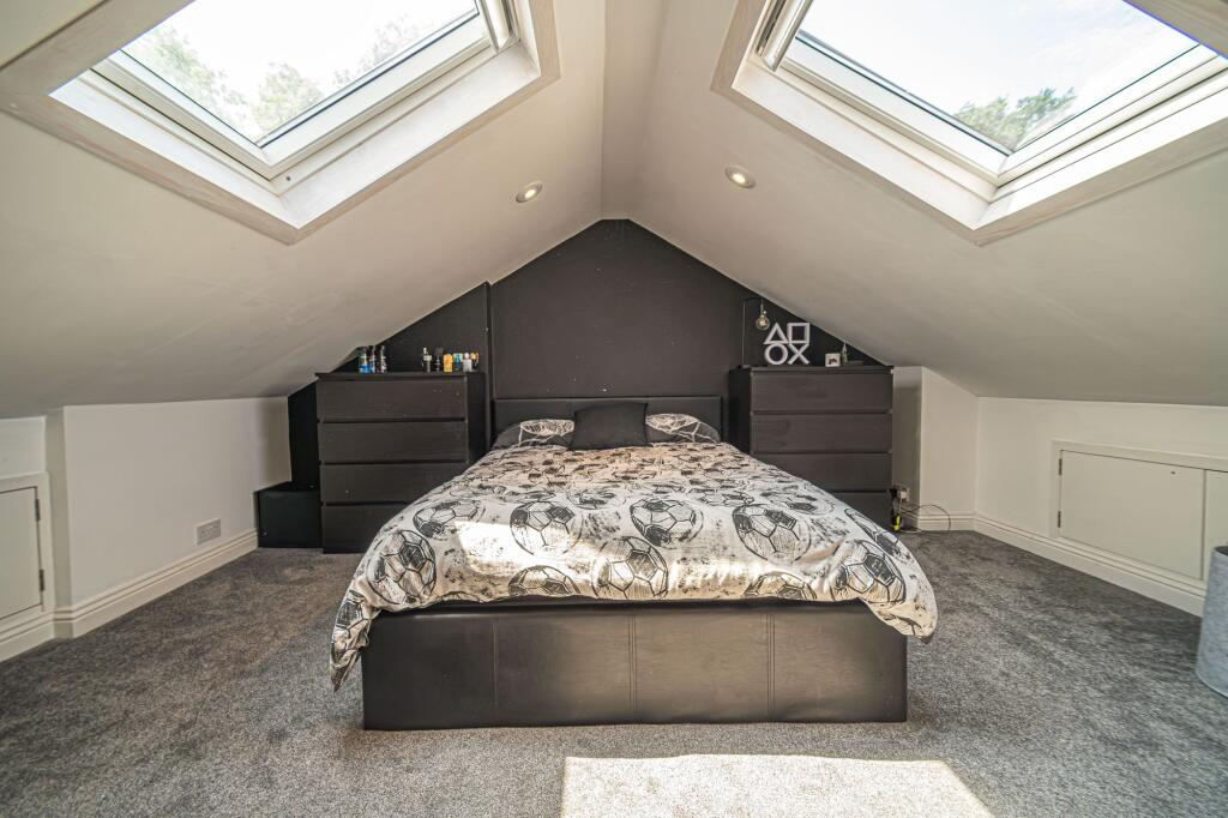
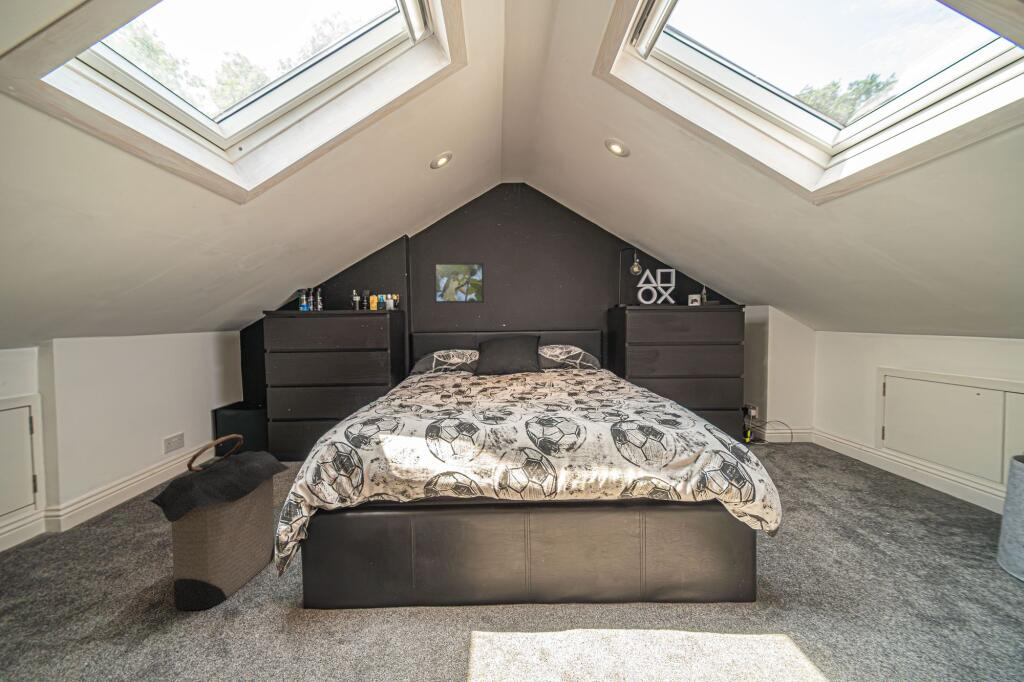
+ laundry hamper (226, 504)
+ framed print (459, 282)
